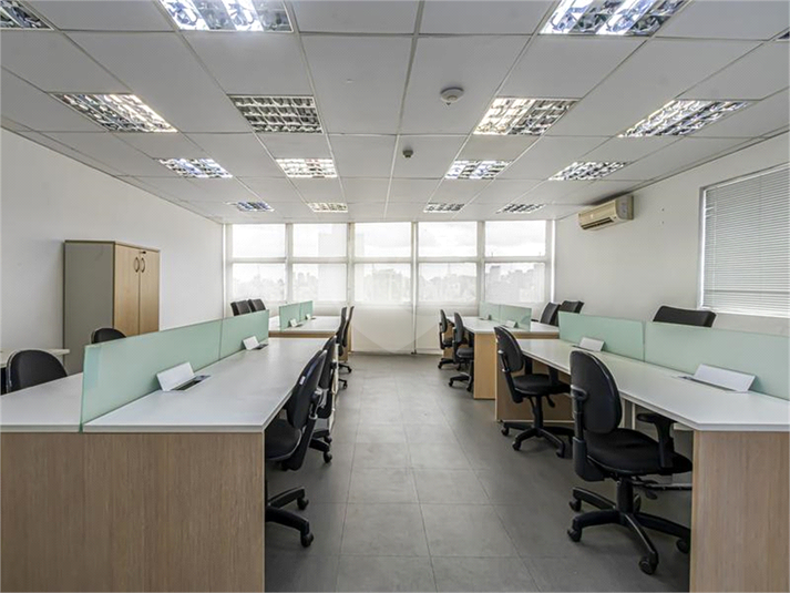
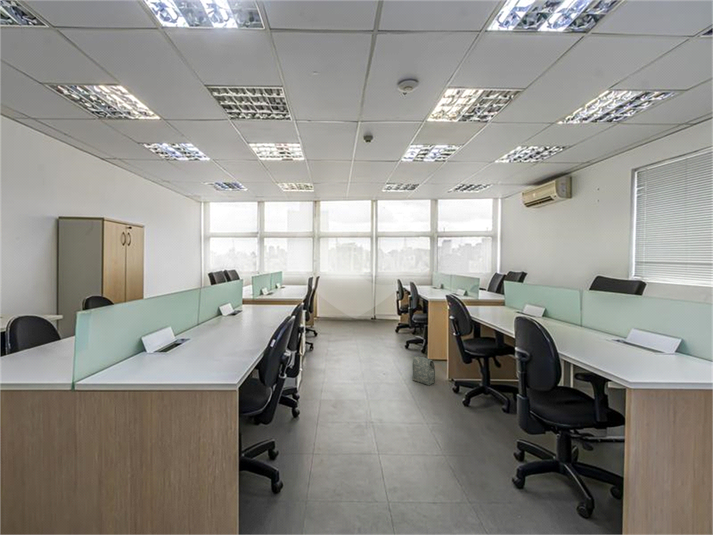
+ bag (423, 369)
